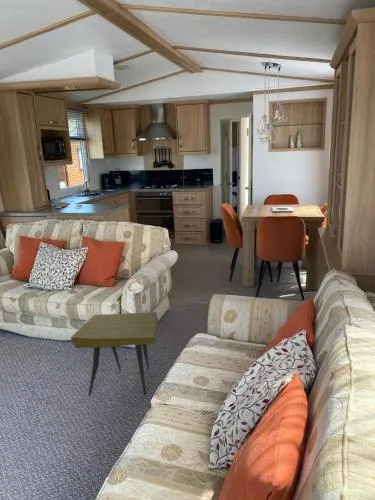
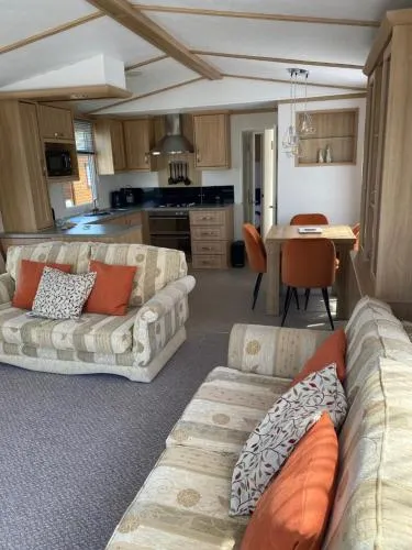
- side table (117, 355)
